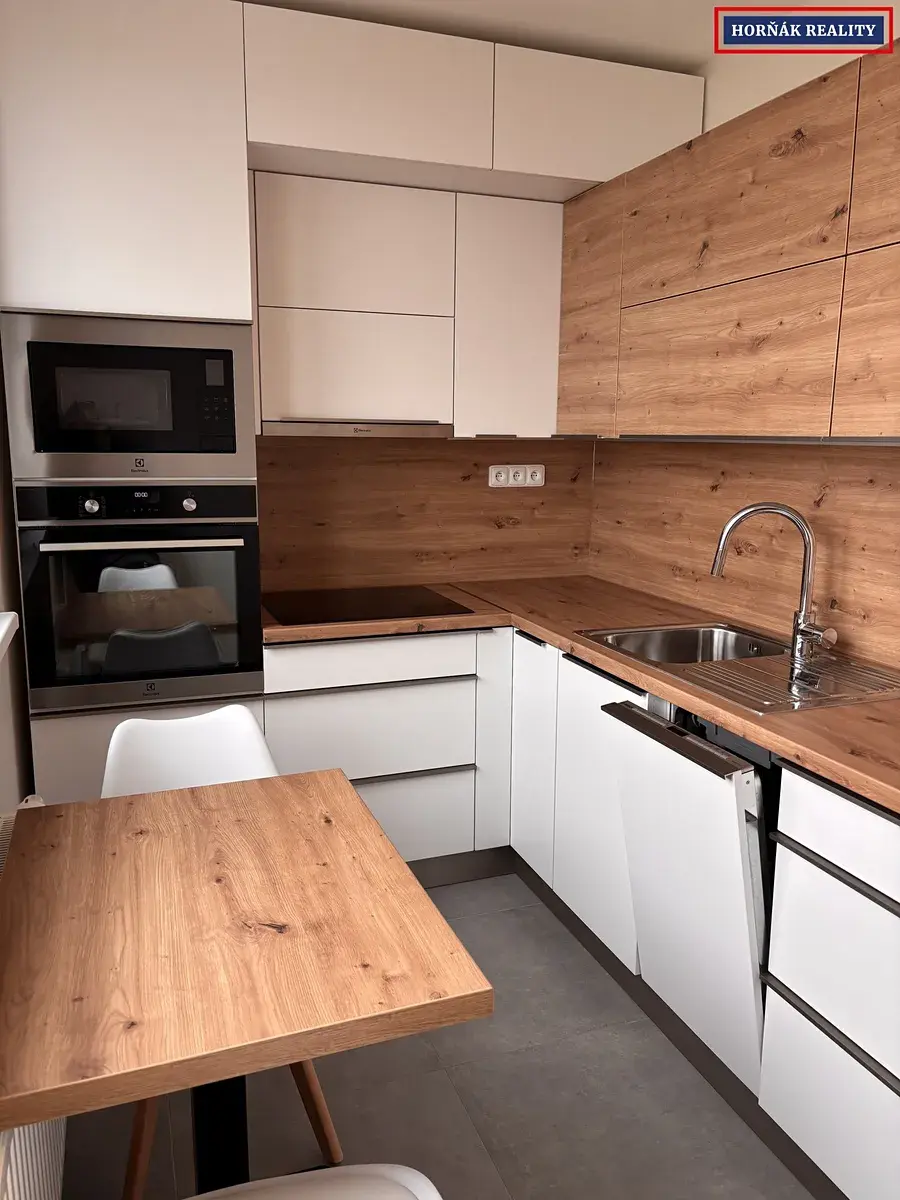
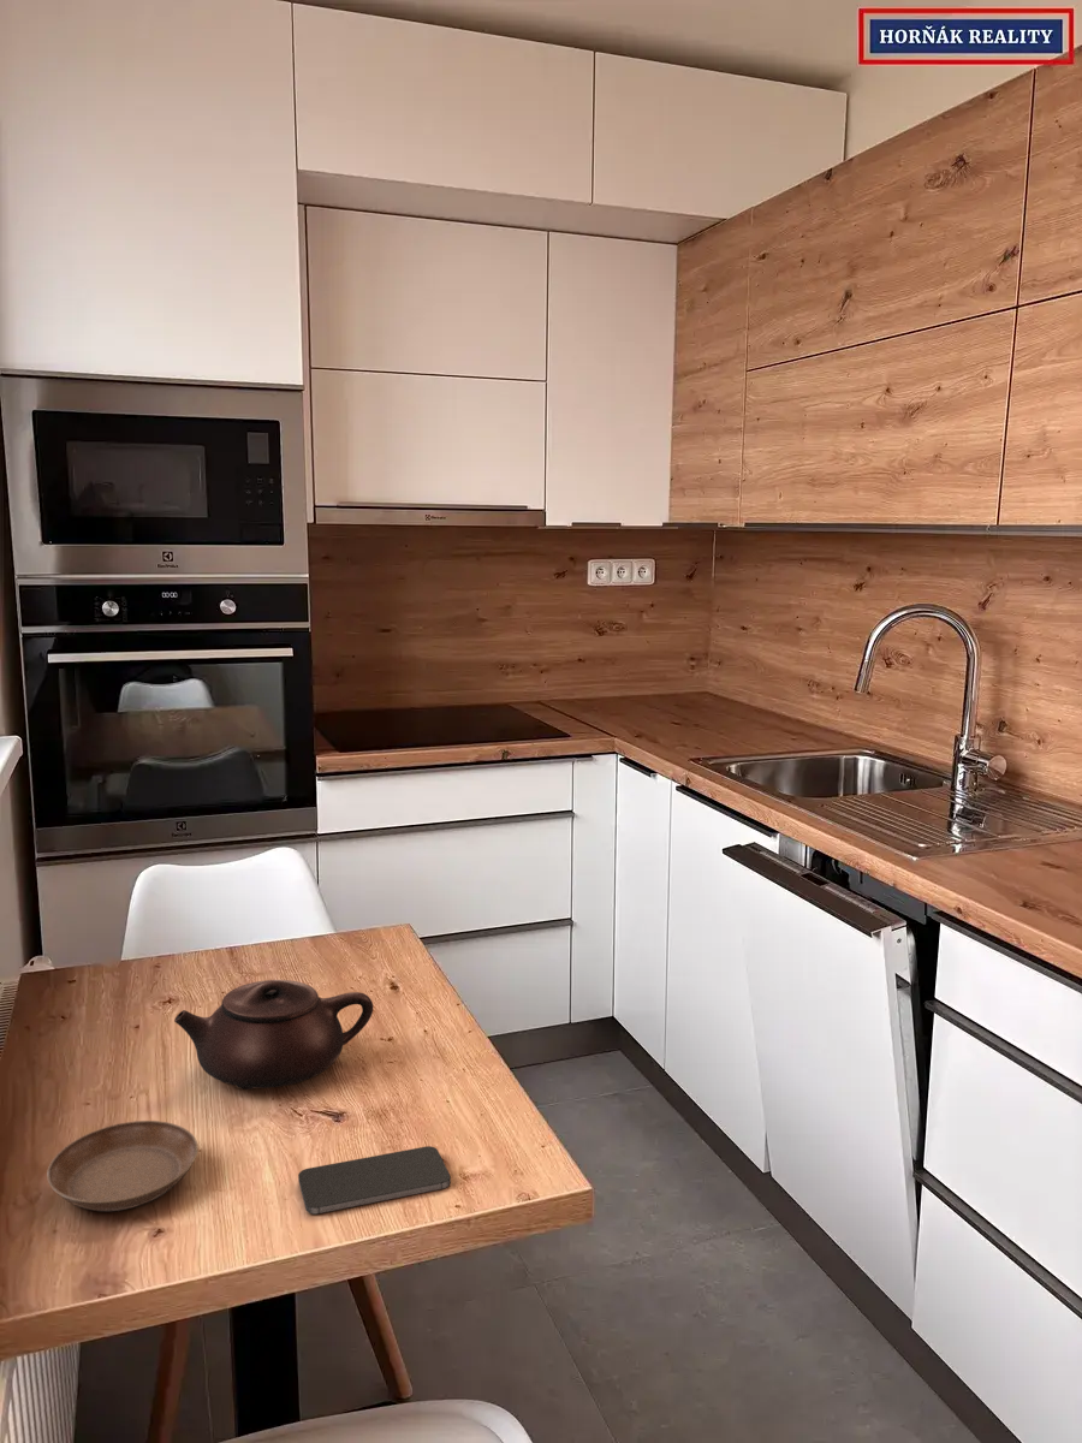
+ teapot (274, 1023)
+ smartphone (374, 1178)
+ saucer (124, 1169)
